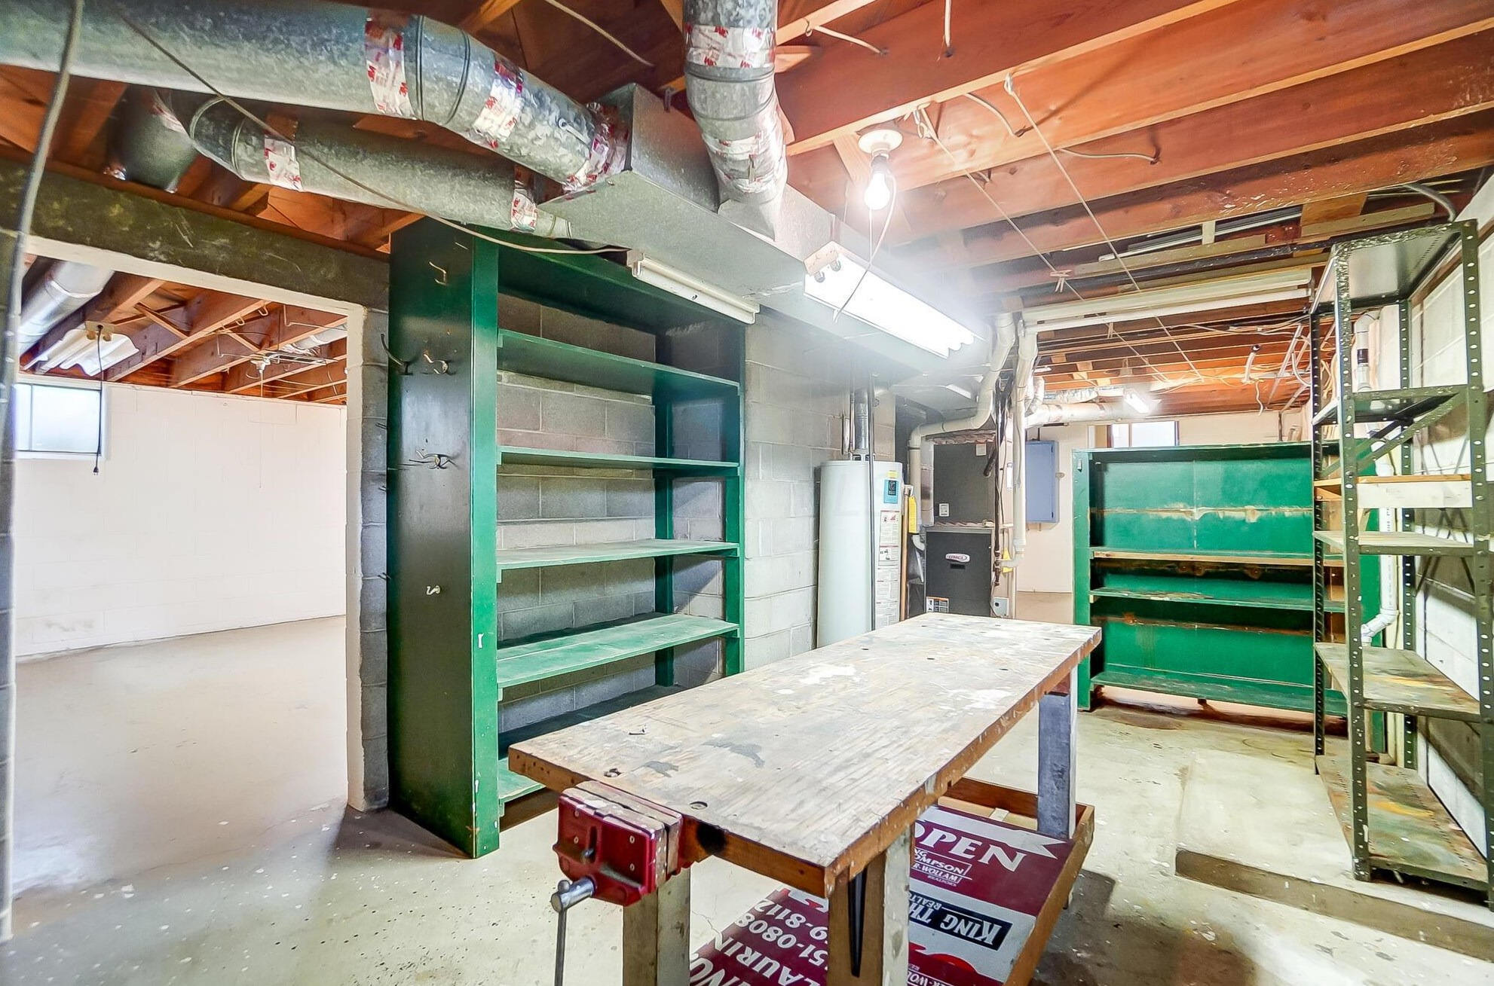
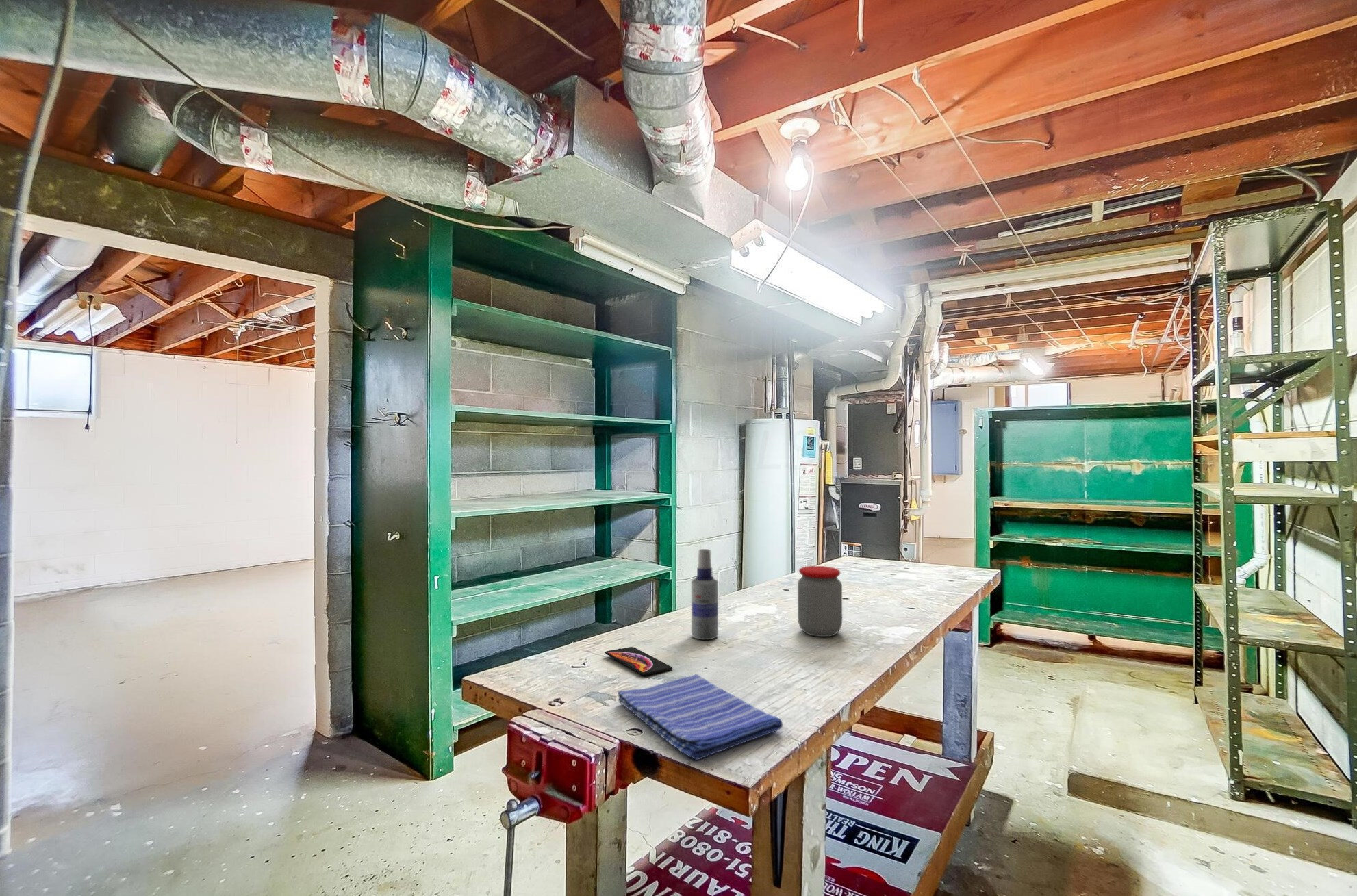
+ dish towel (696, 708)
+ jar (820, 600)
+ spray bottle (705, 593)
+ smartphone (637, 660)
